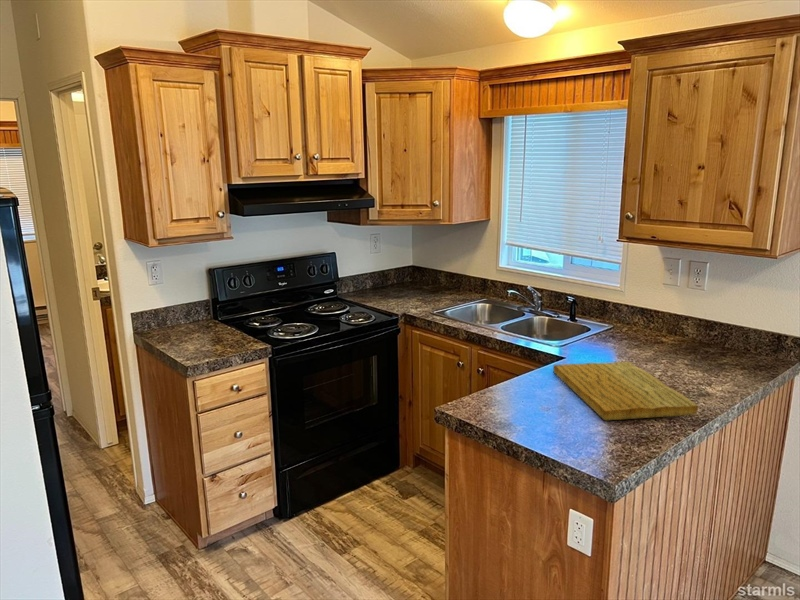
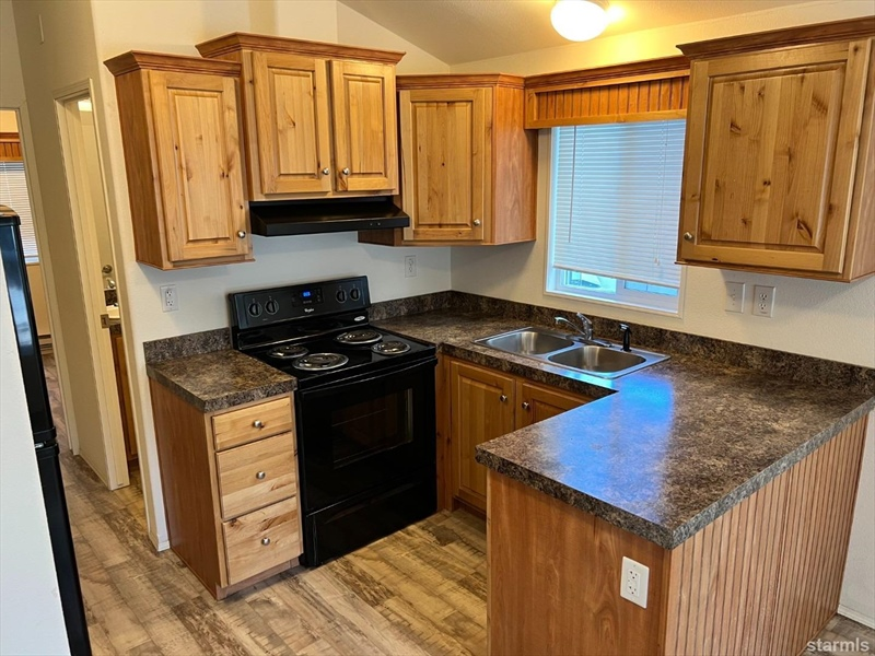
- cutting board (617, 385)
